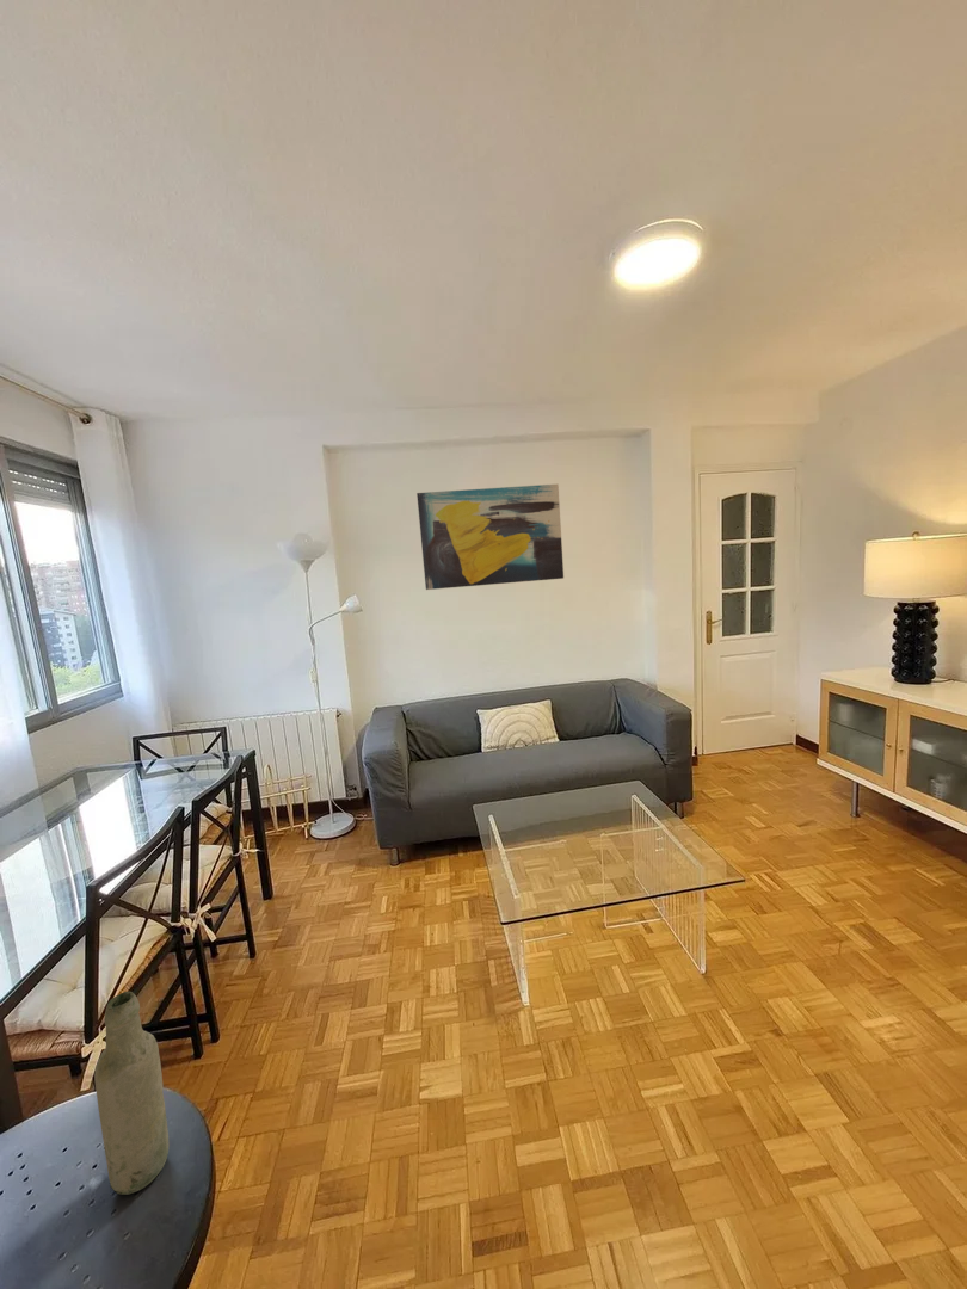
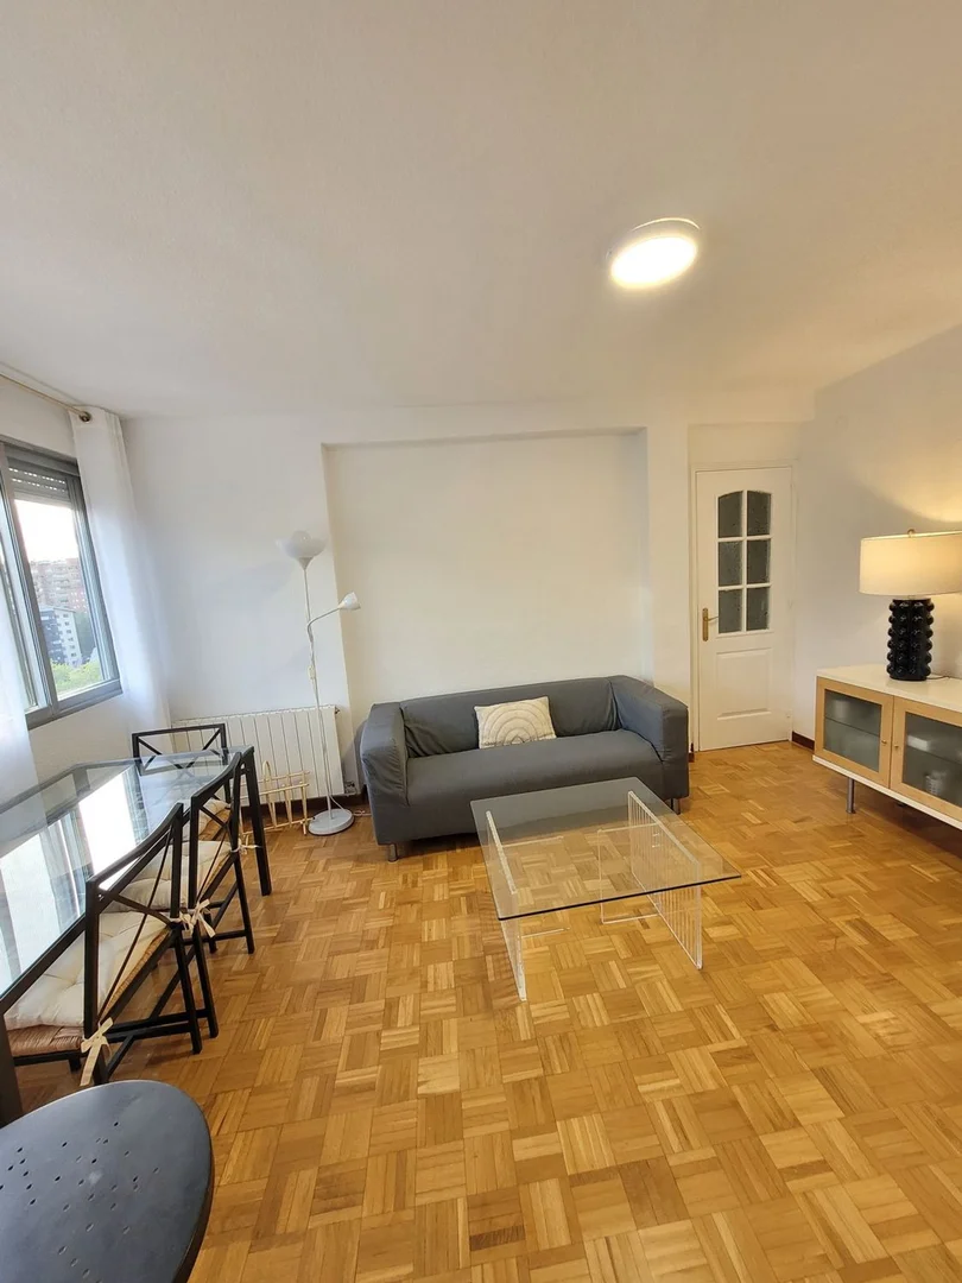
- bottle (128, 1086)
- wall art (491, 536)
